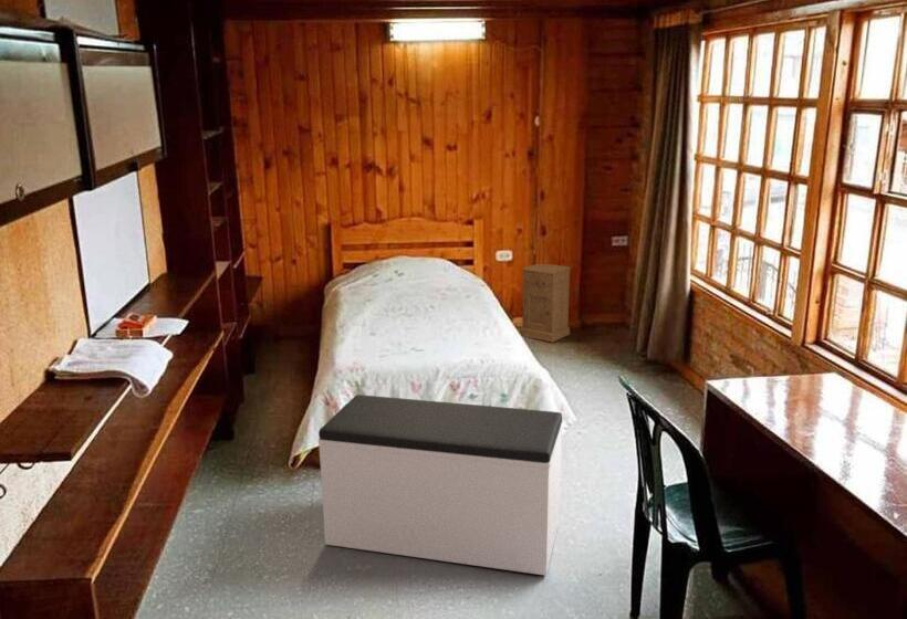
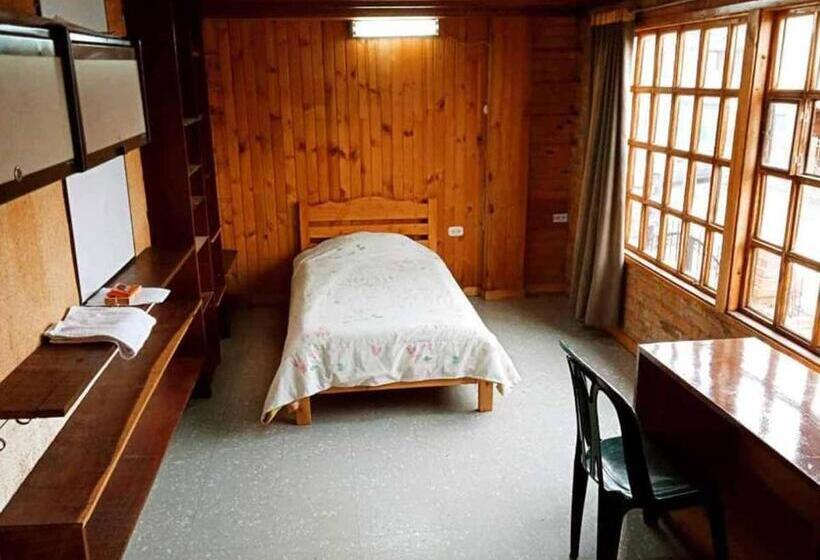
- bench (444, 476)
- nightstand (544, 301)
